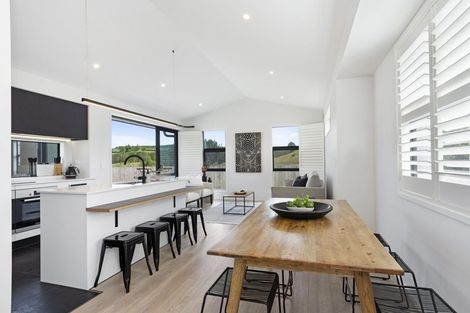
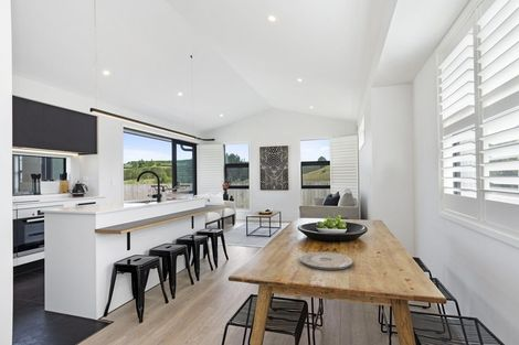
+ plate (326, 260)
